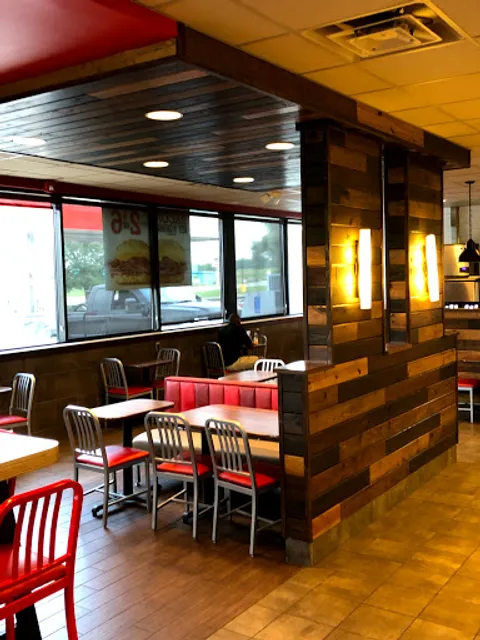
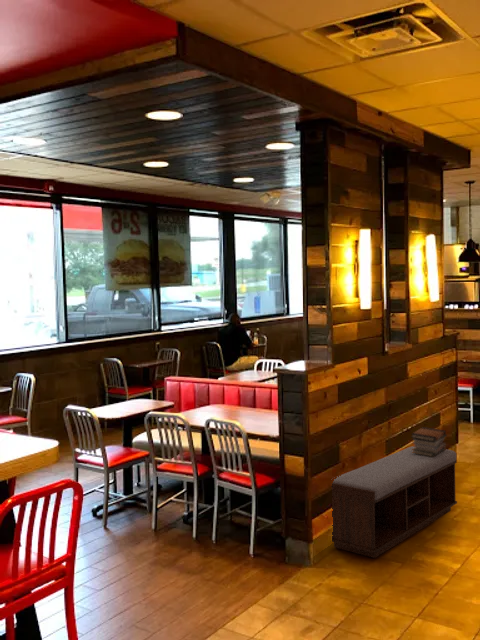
+ bench (397, 495)
+ book stack (428, 442)
